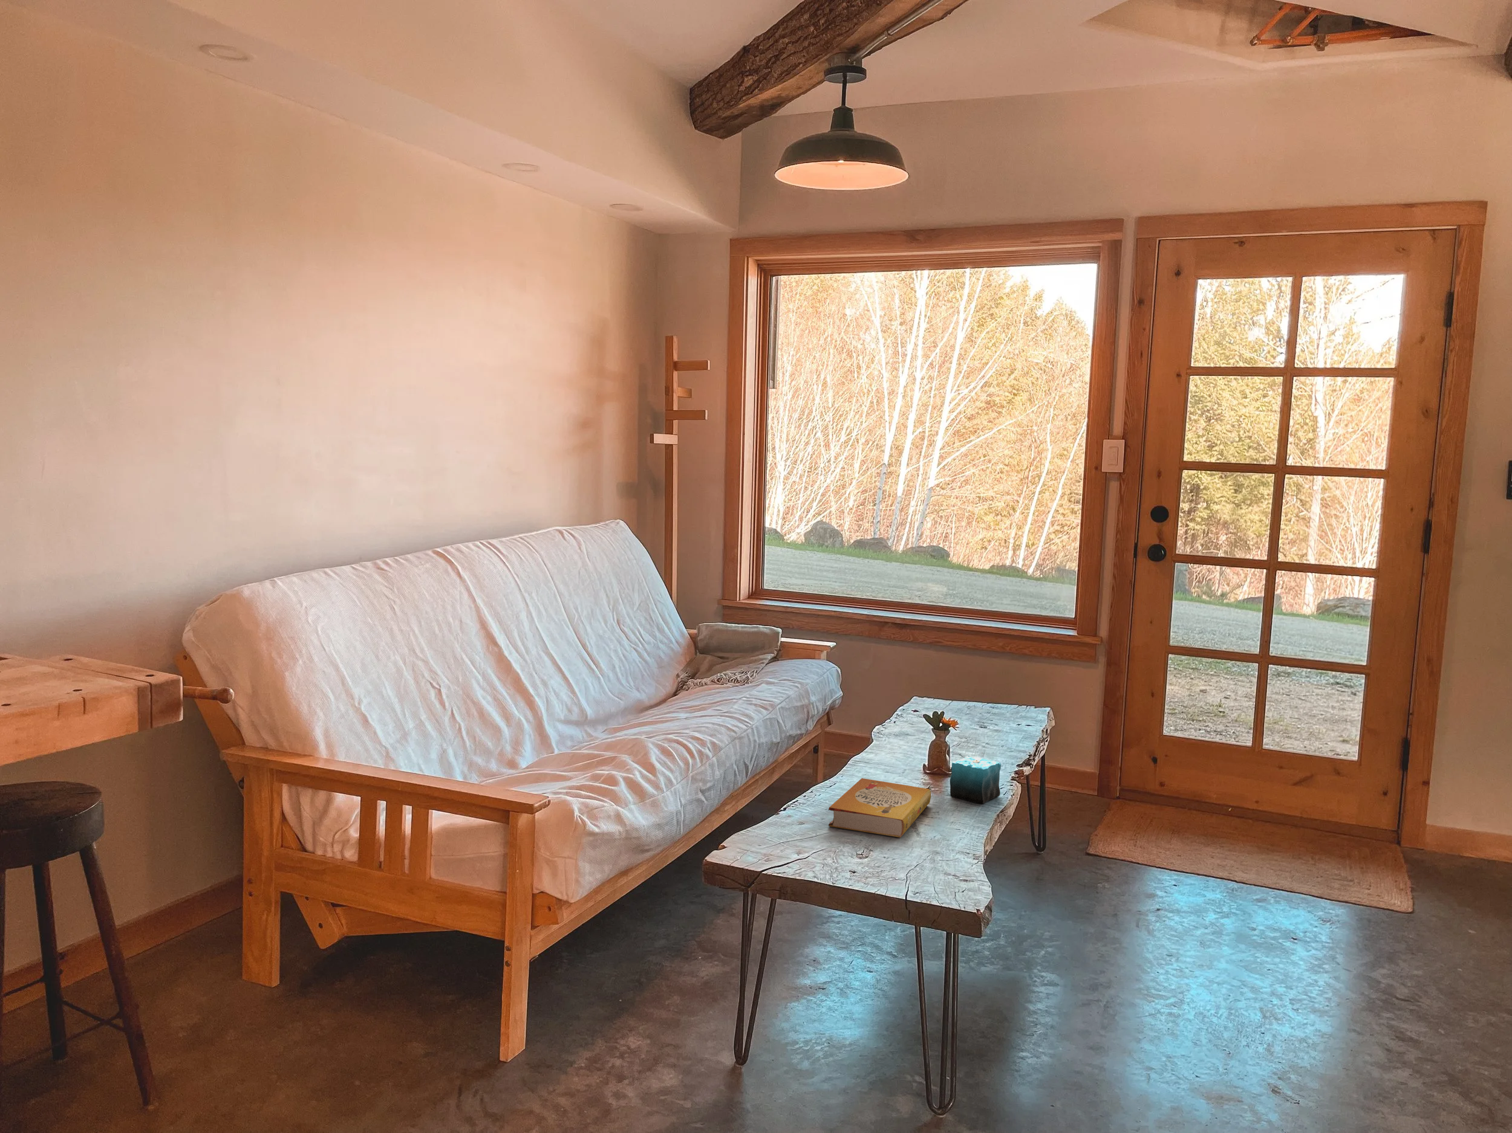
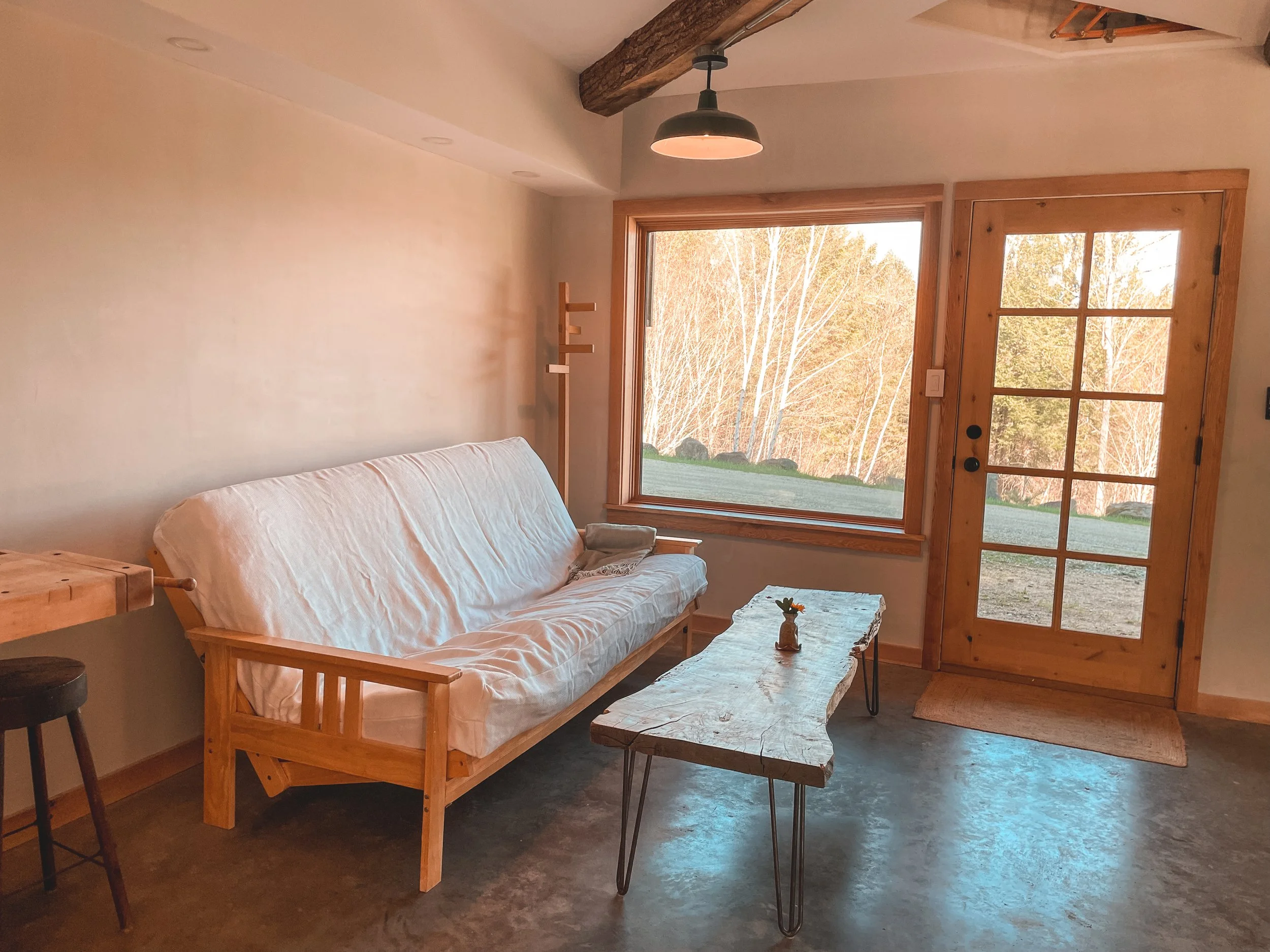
- book (881, 806)
- candle (975, 771)
